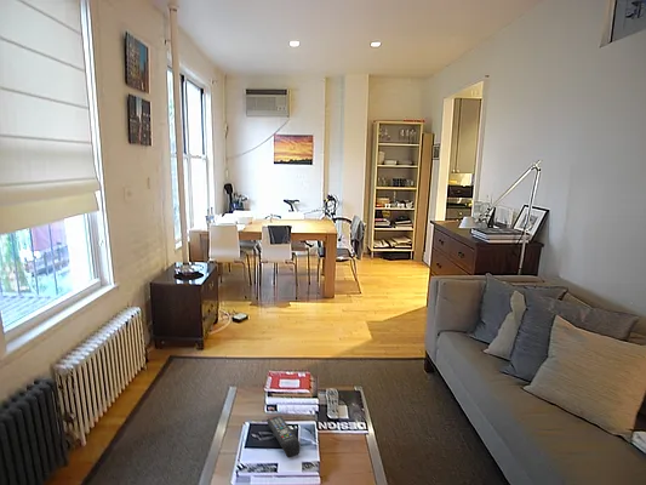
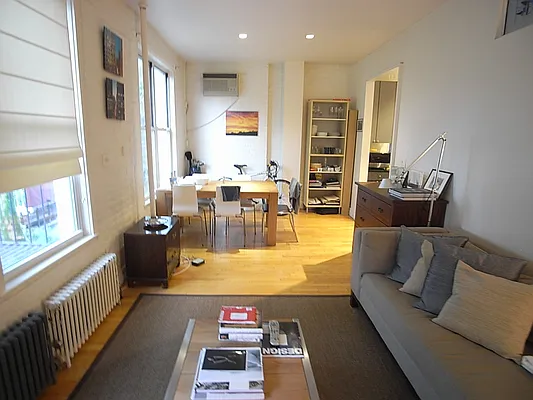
- remote control (282, 433)
